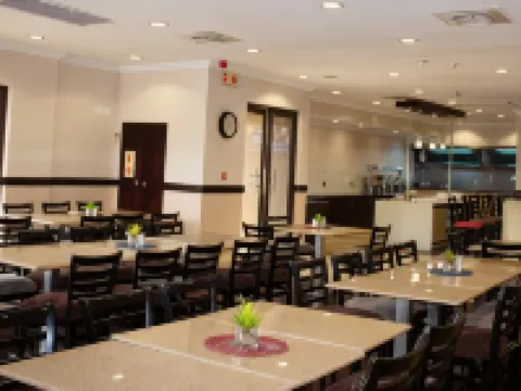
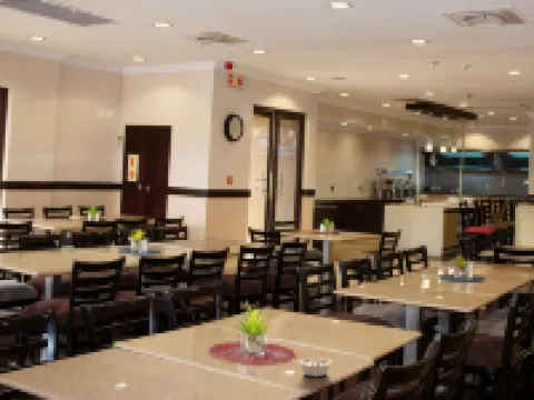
+ legume (314, 367)
